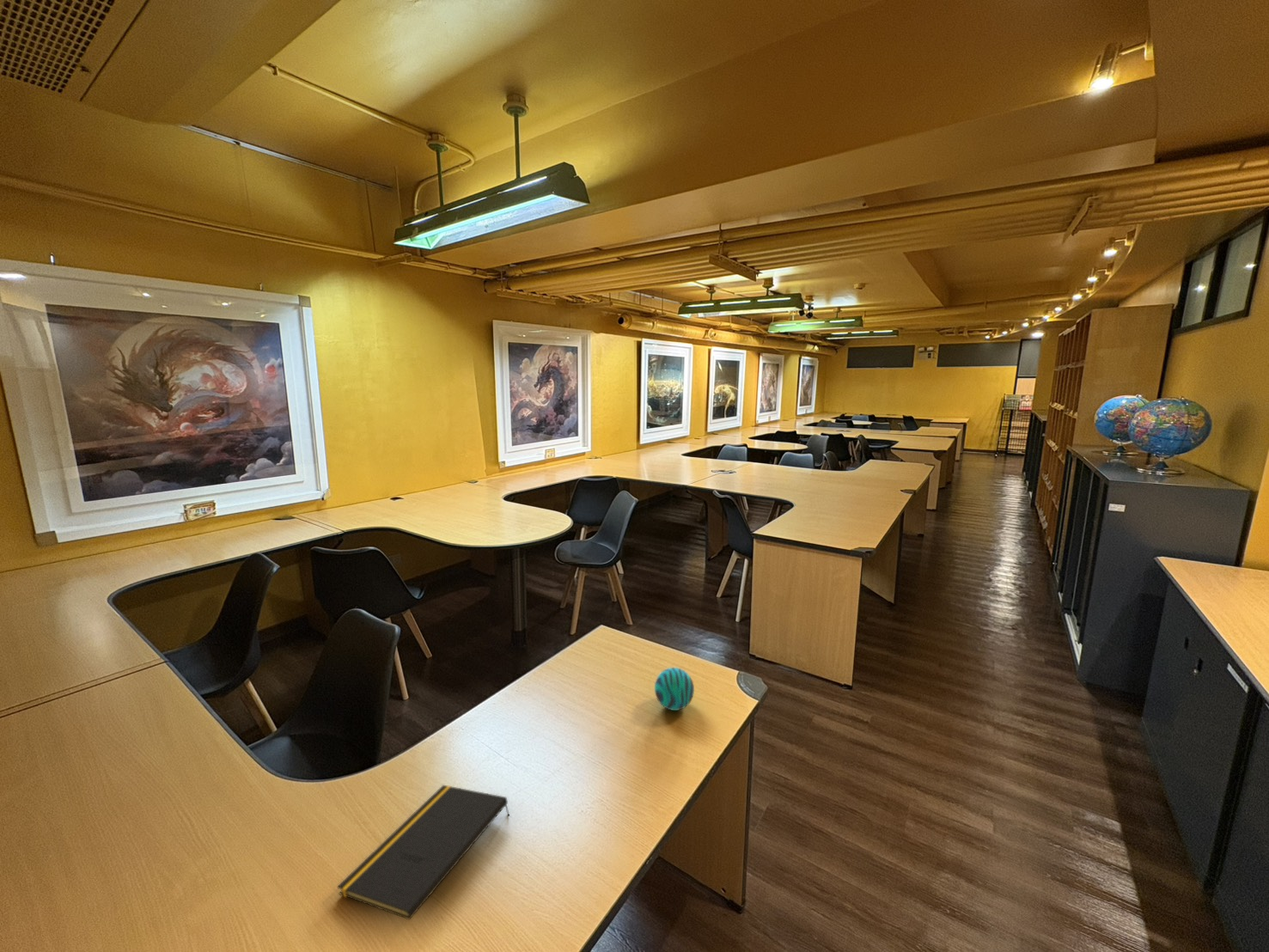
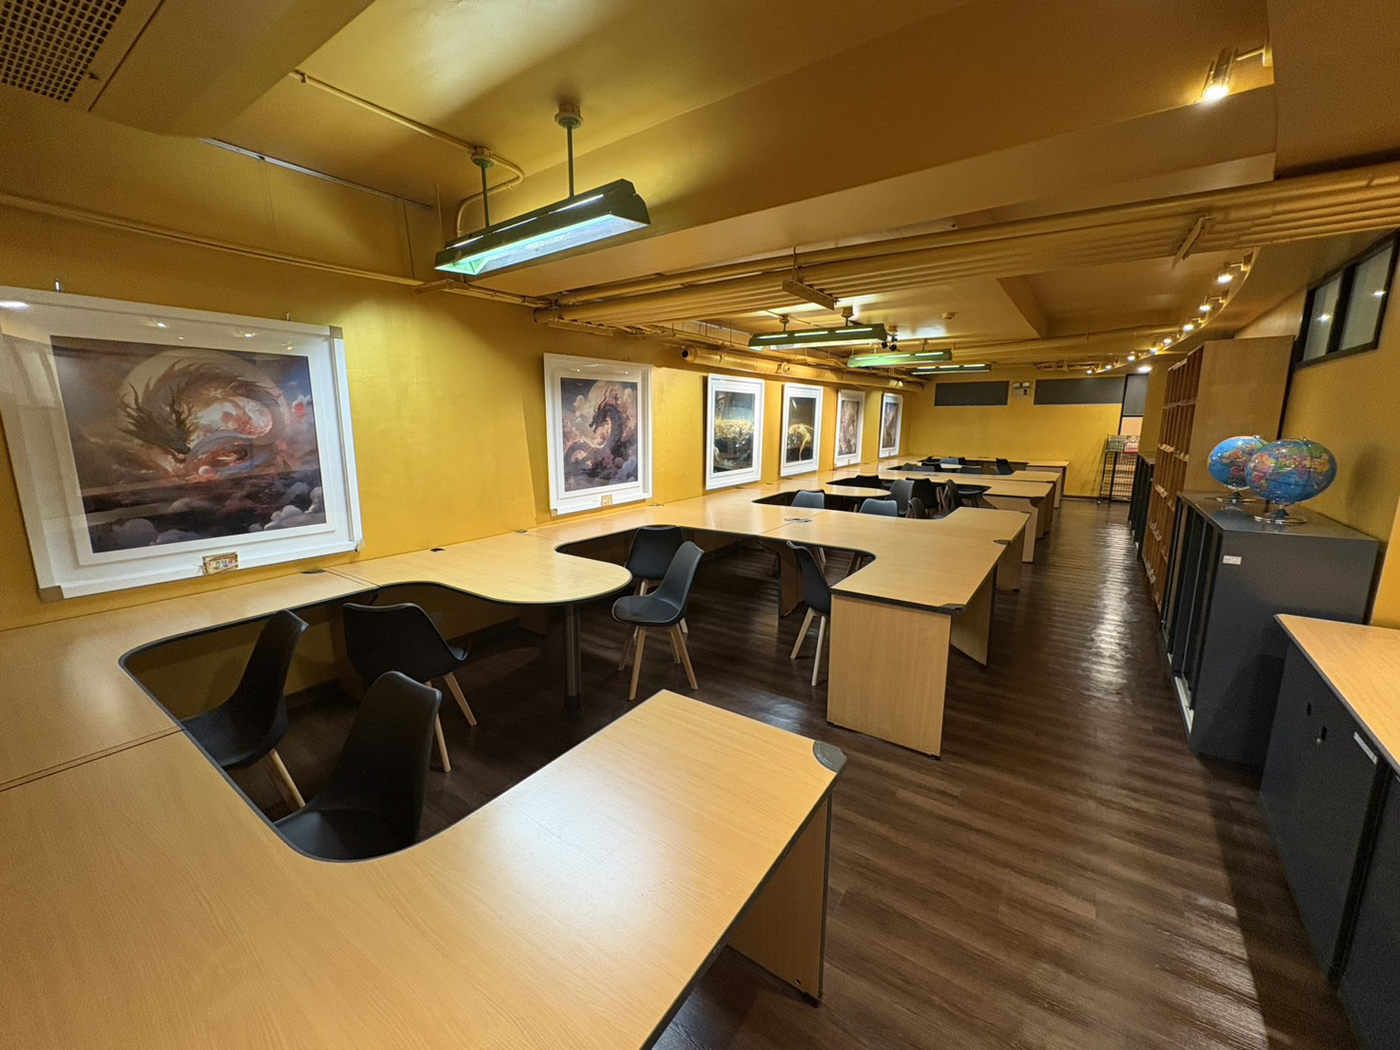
- decorative ball (674, 688)
- notepad (429, 842)
